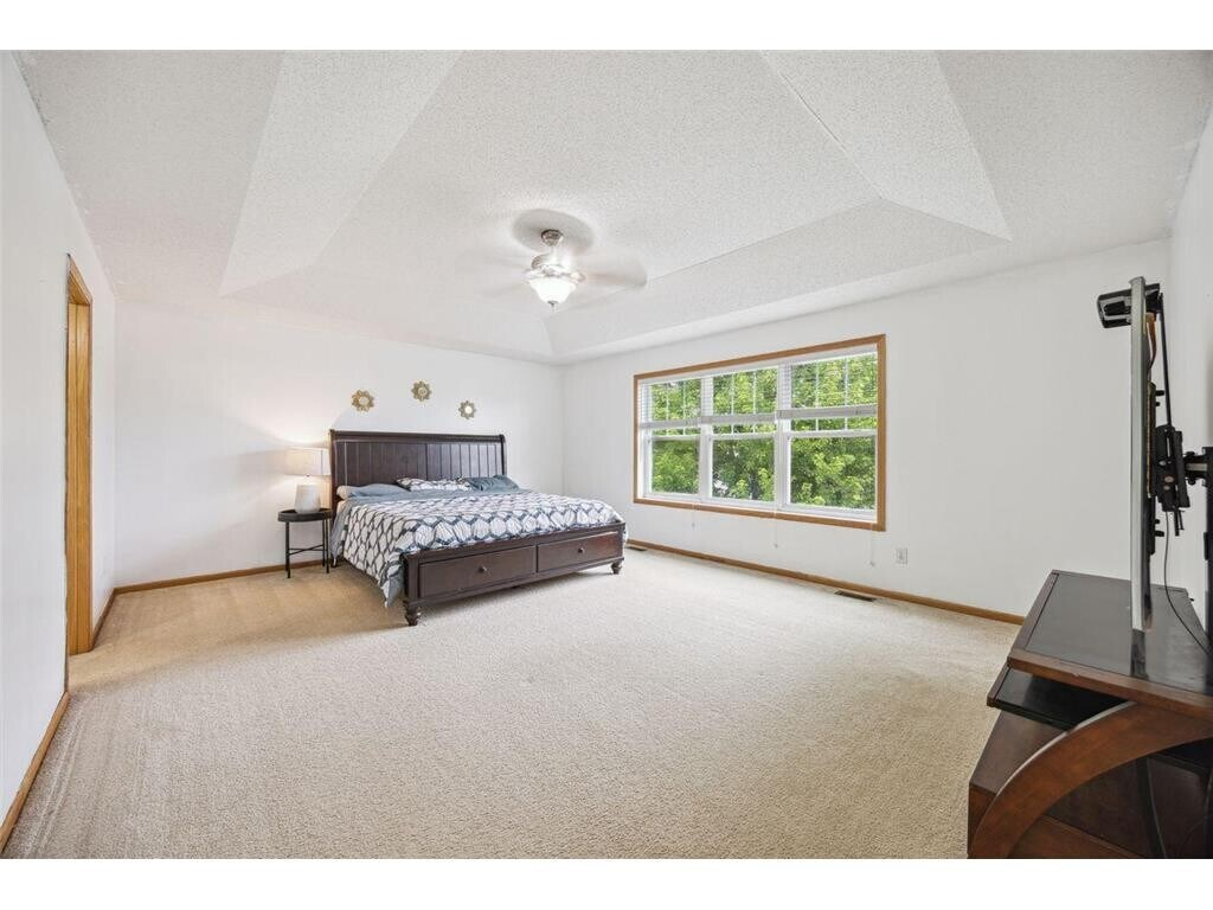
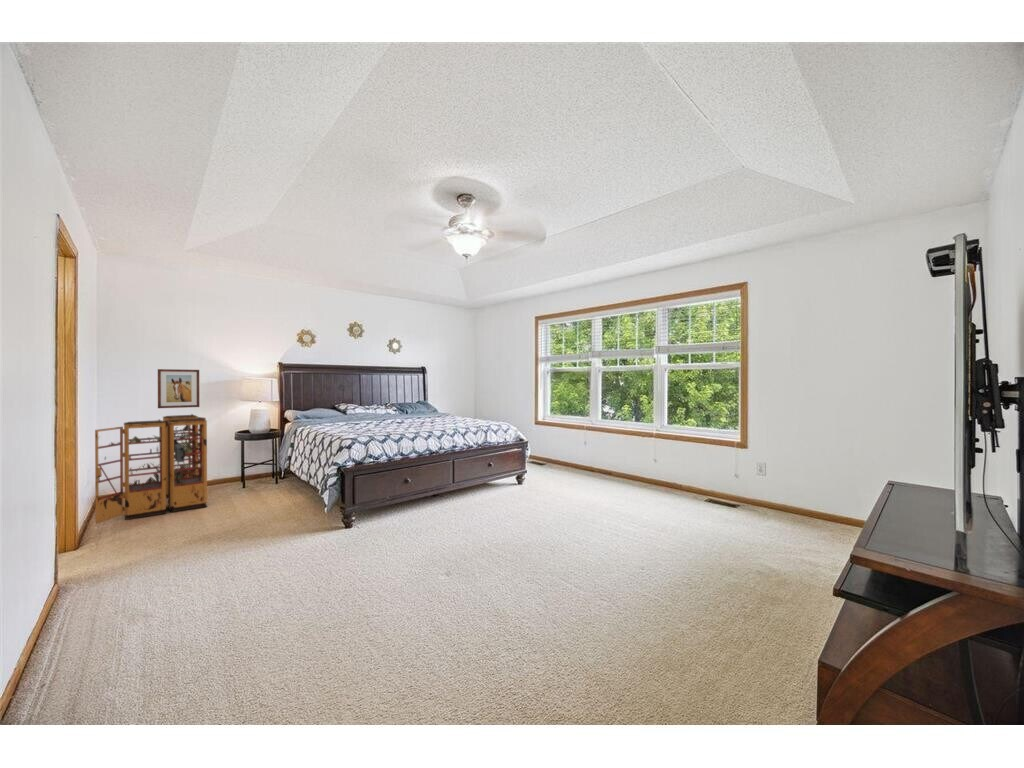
+ phone booth (159, 465)
+ wall art (179, 388)
